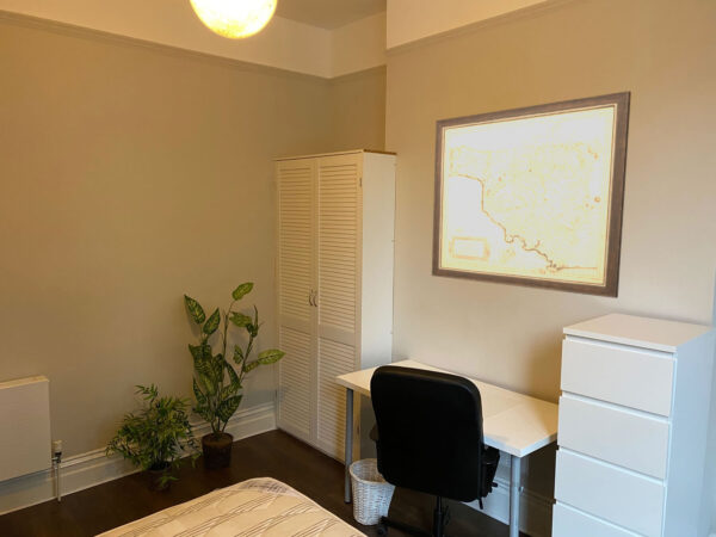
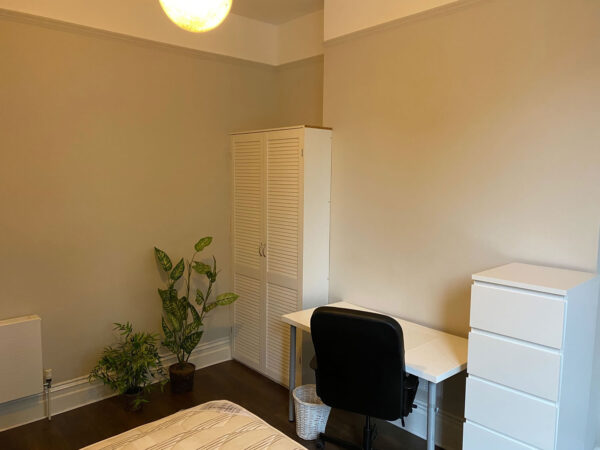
- wall art (516, 198)
